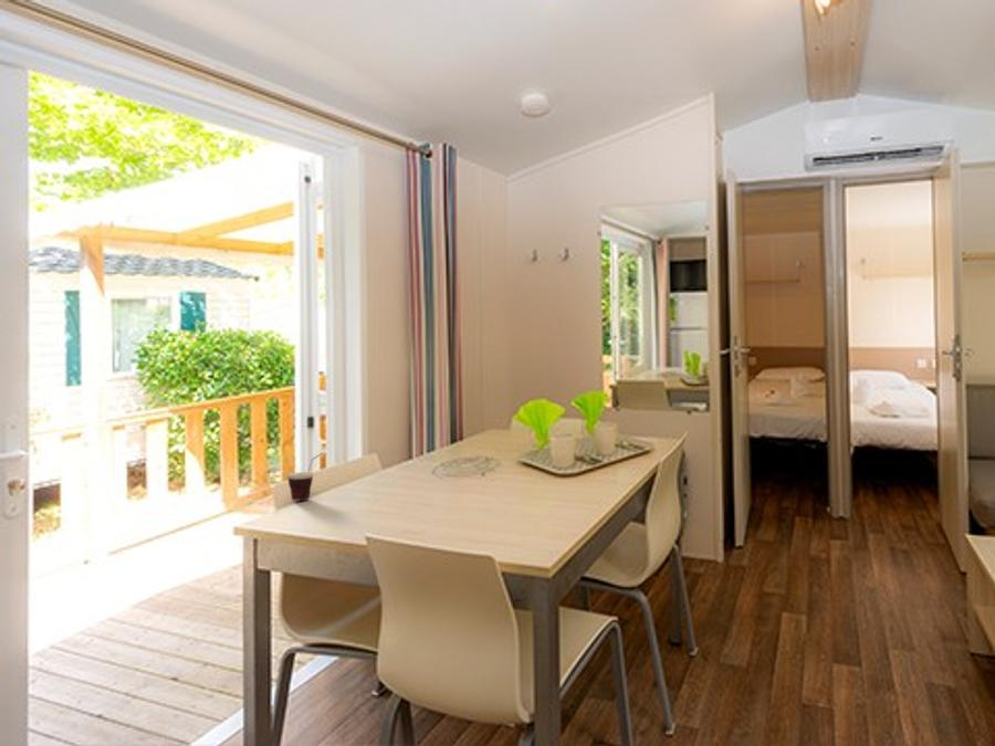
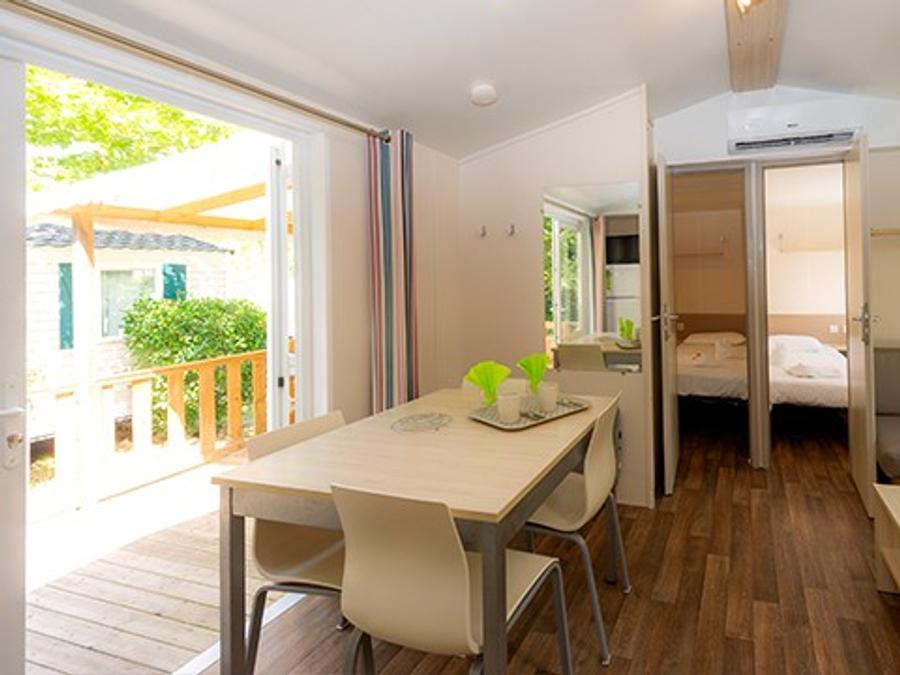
- cup (307, 475)
